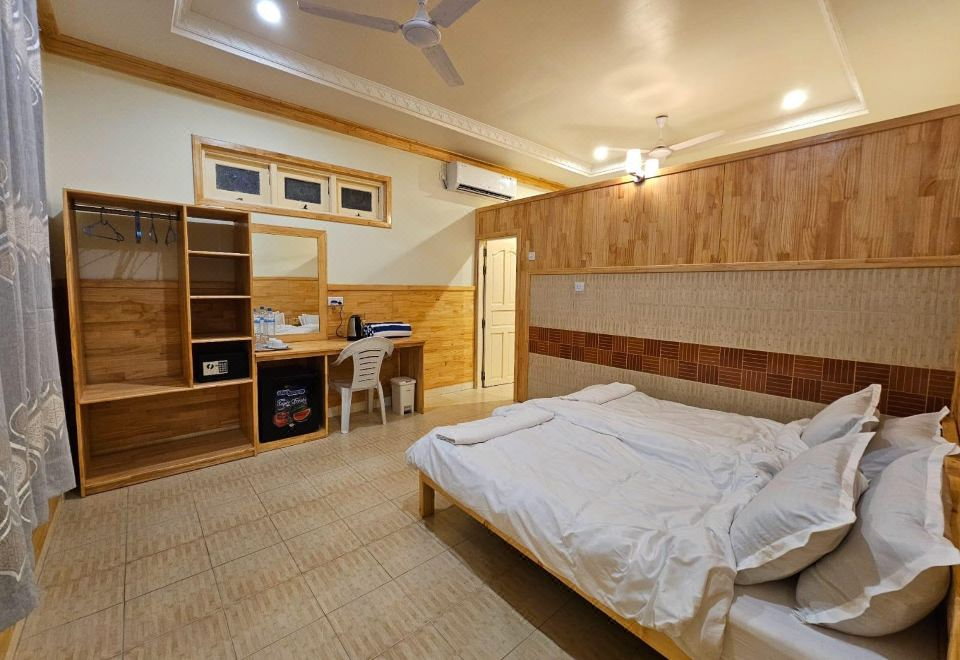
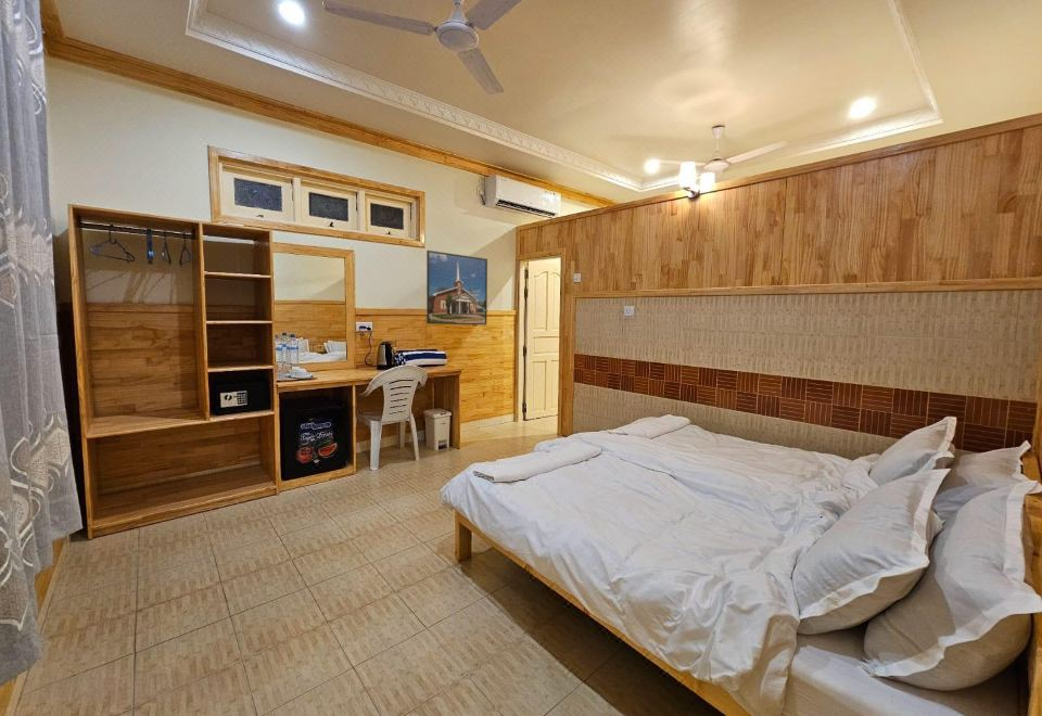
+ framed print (458, 290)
